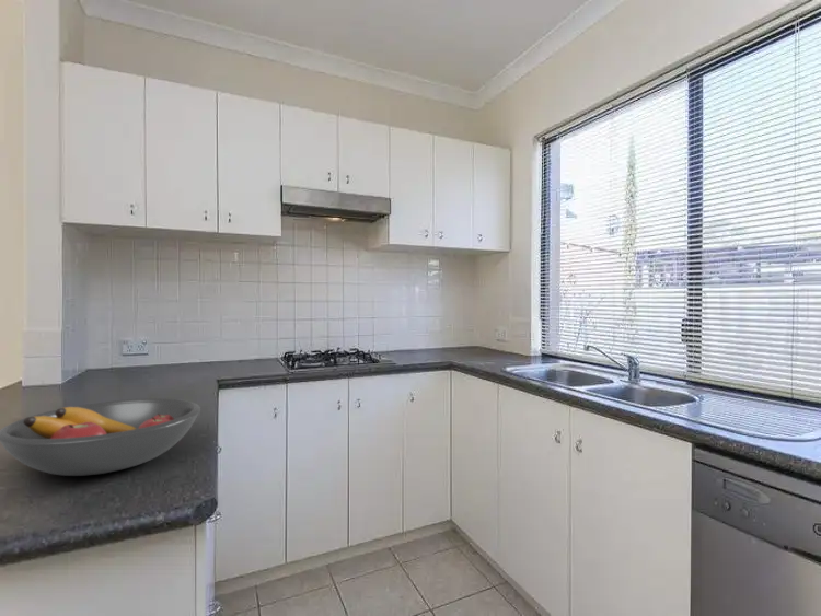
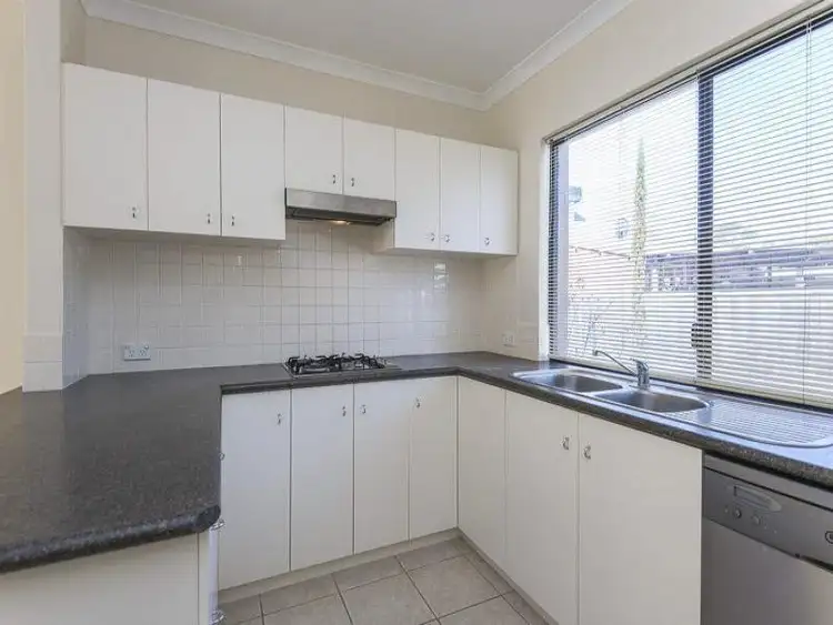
- fruit bowl (109, 432)
